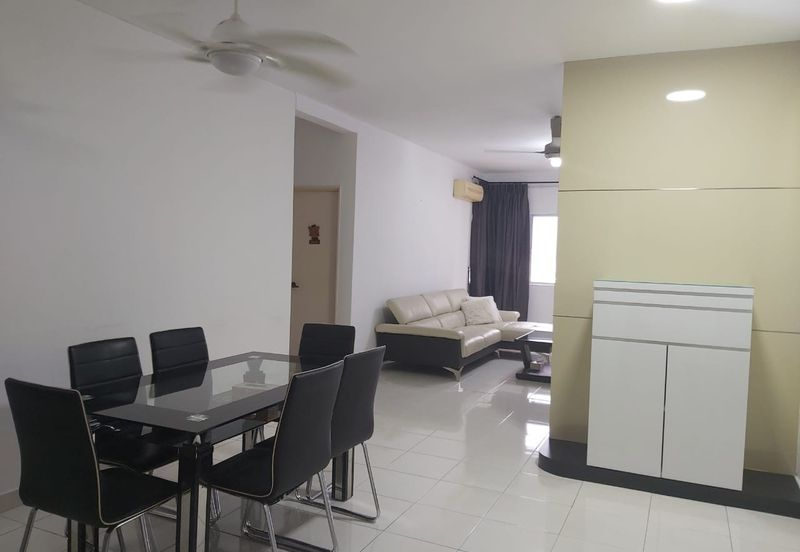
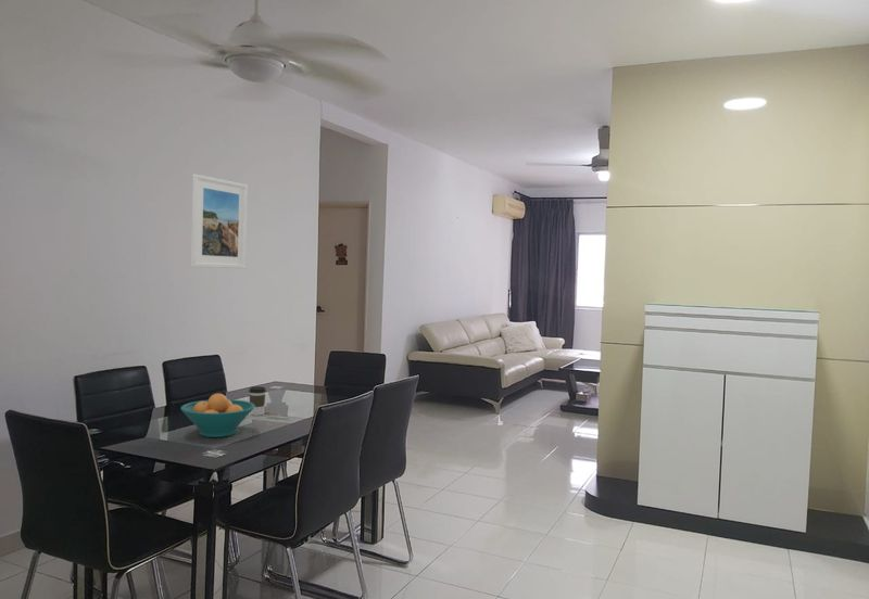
+ fruit bowl (217, 413)
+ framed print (221, 224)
+ coffee cup (256, 400)
